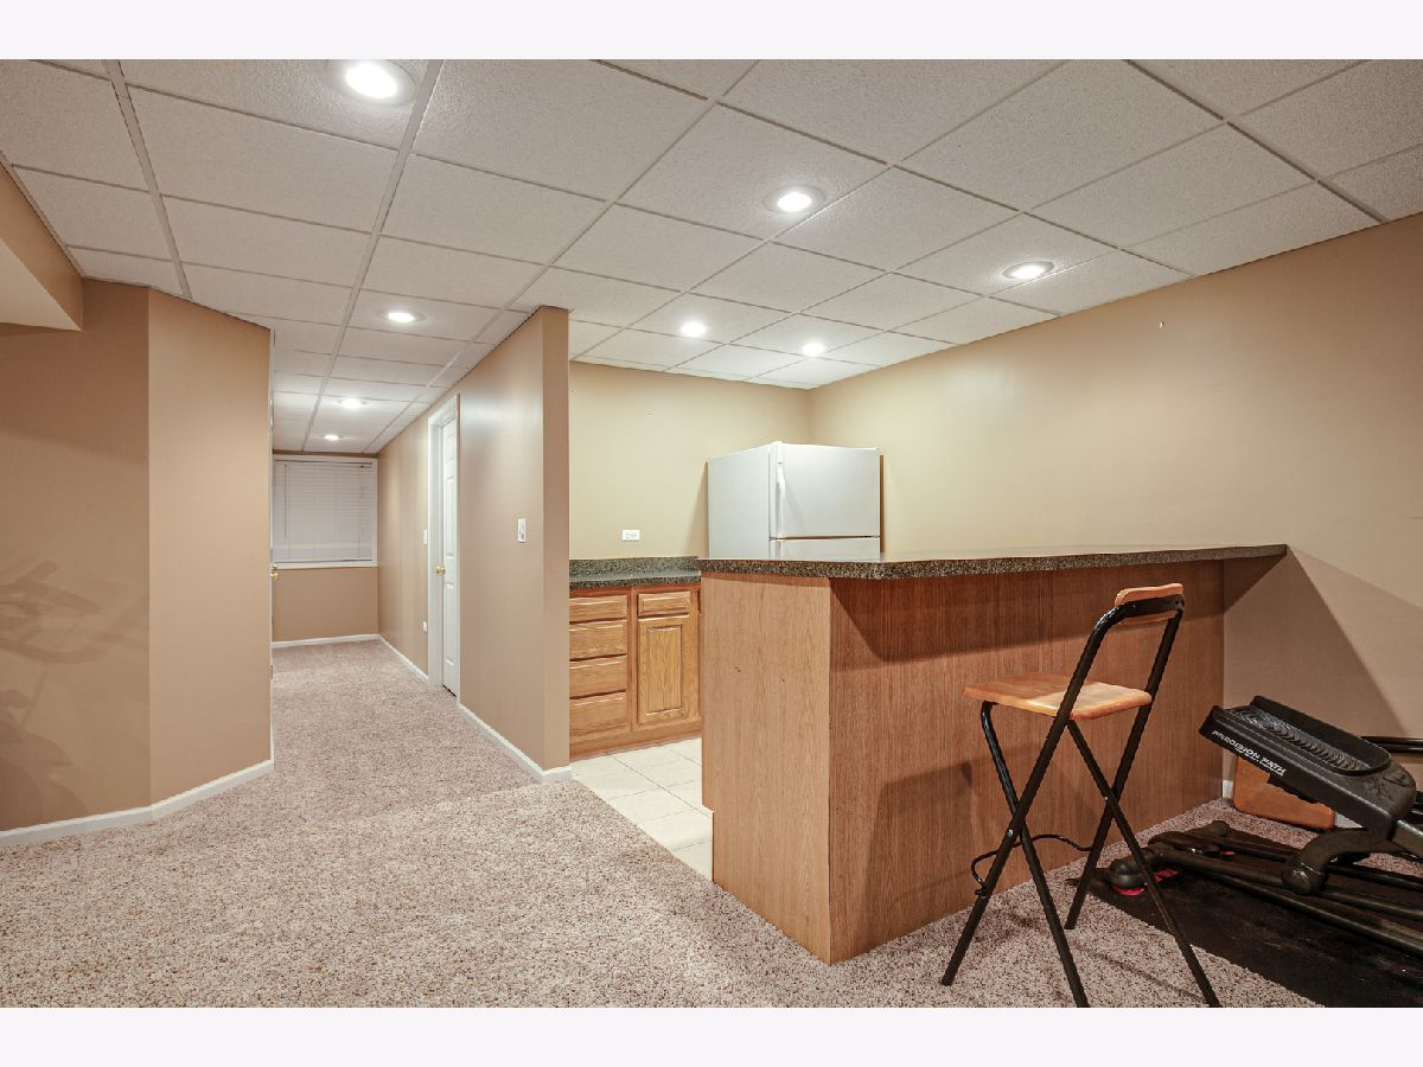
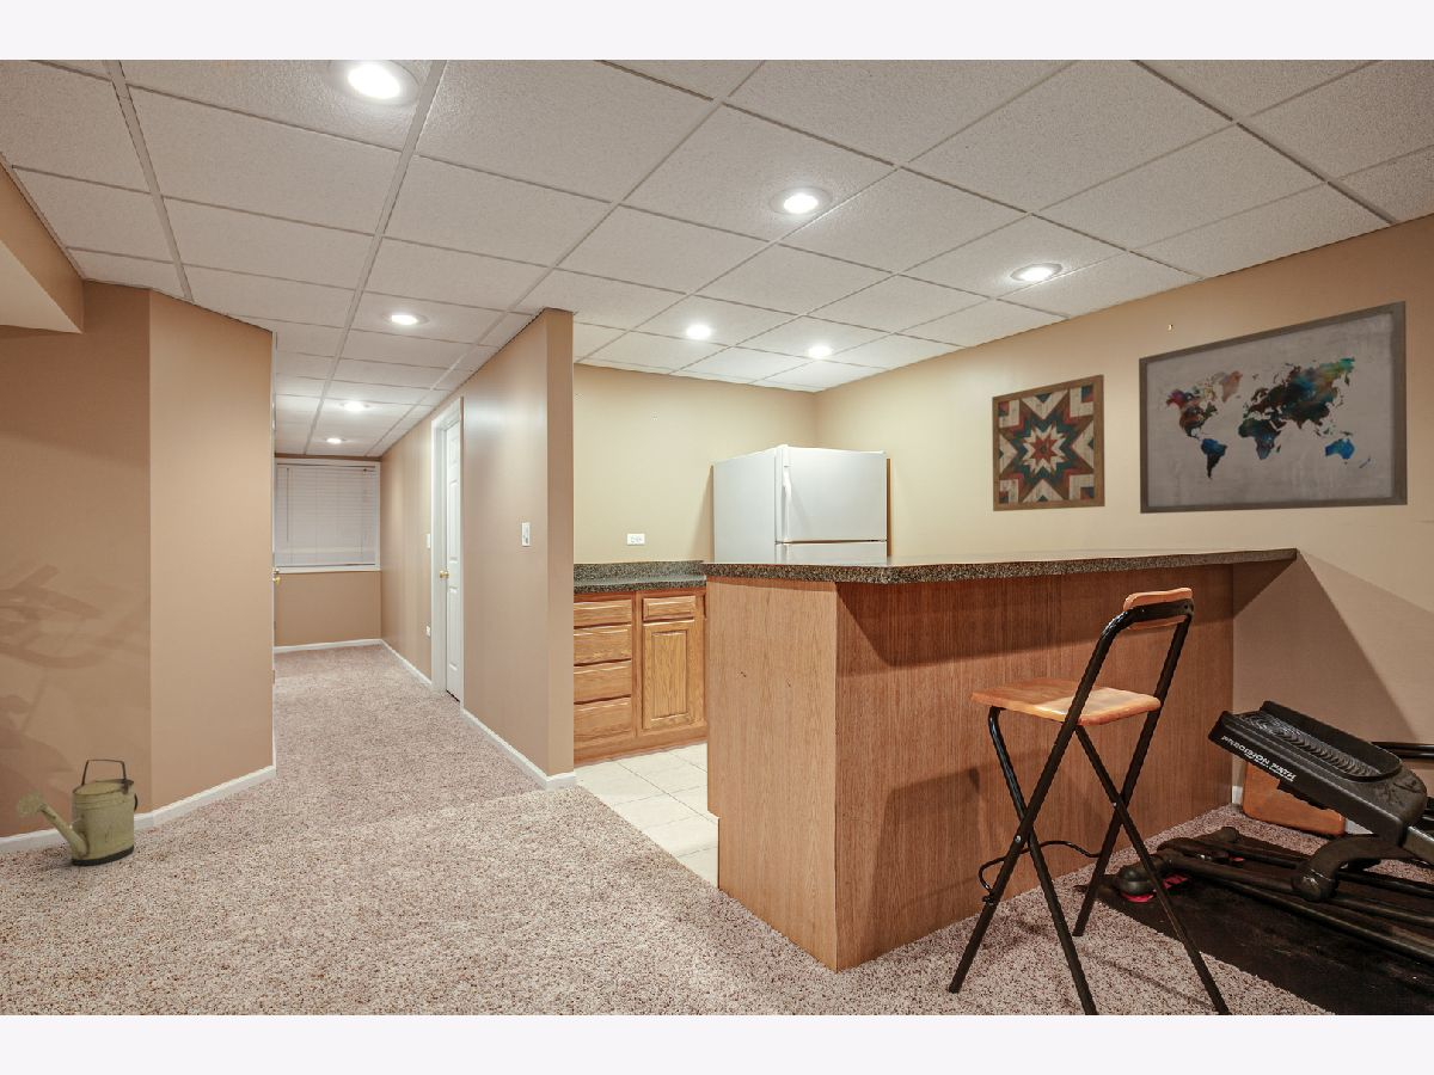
+ wall art (1255, 422)
+ watering can (82, 816)
+ wall art (1043, 448)
